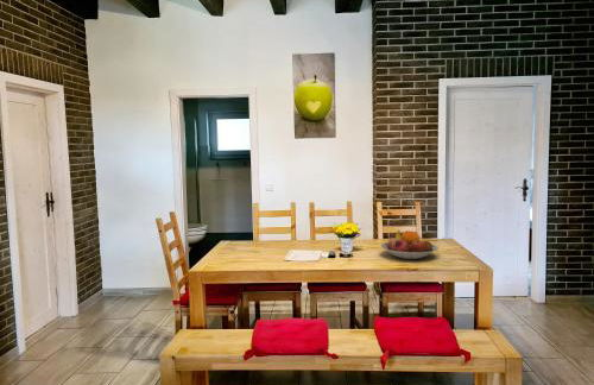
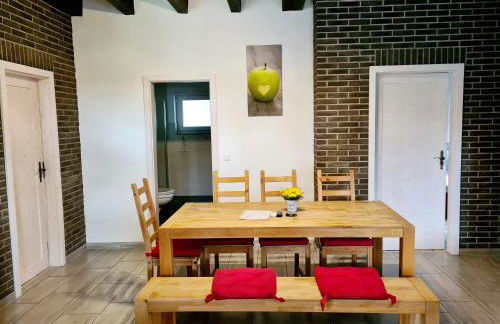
- fruit bowl (409, 244)
